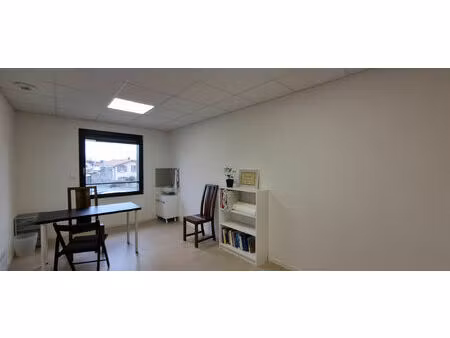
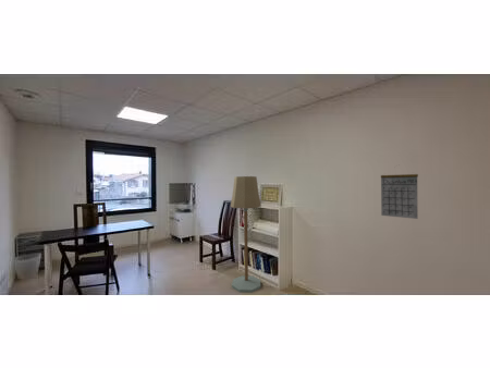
+ calendar (399, 191)
+ floor lamp (245, 231)
